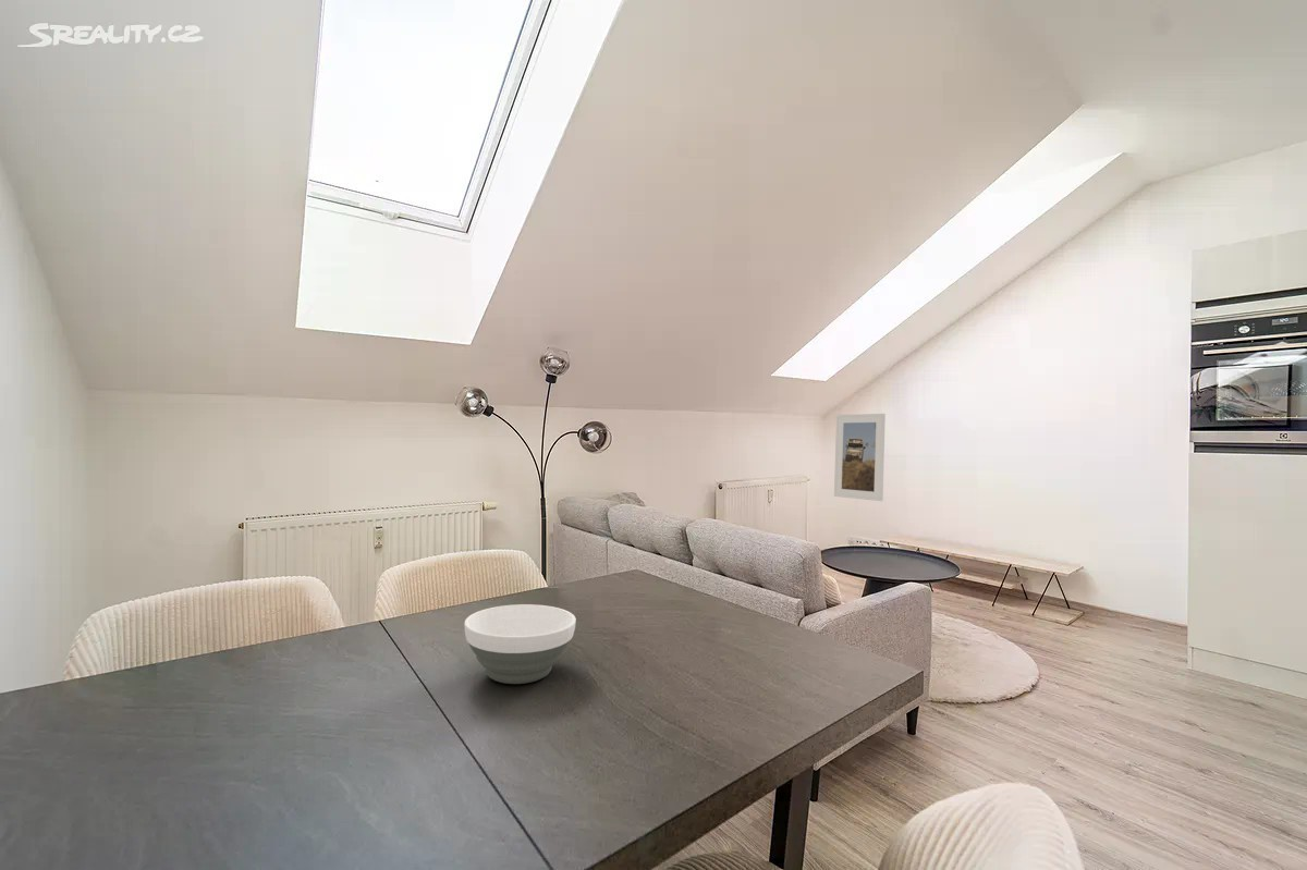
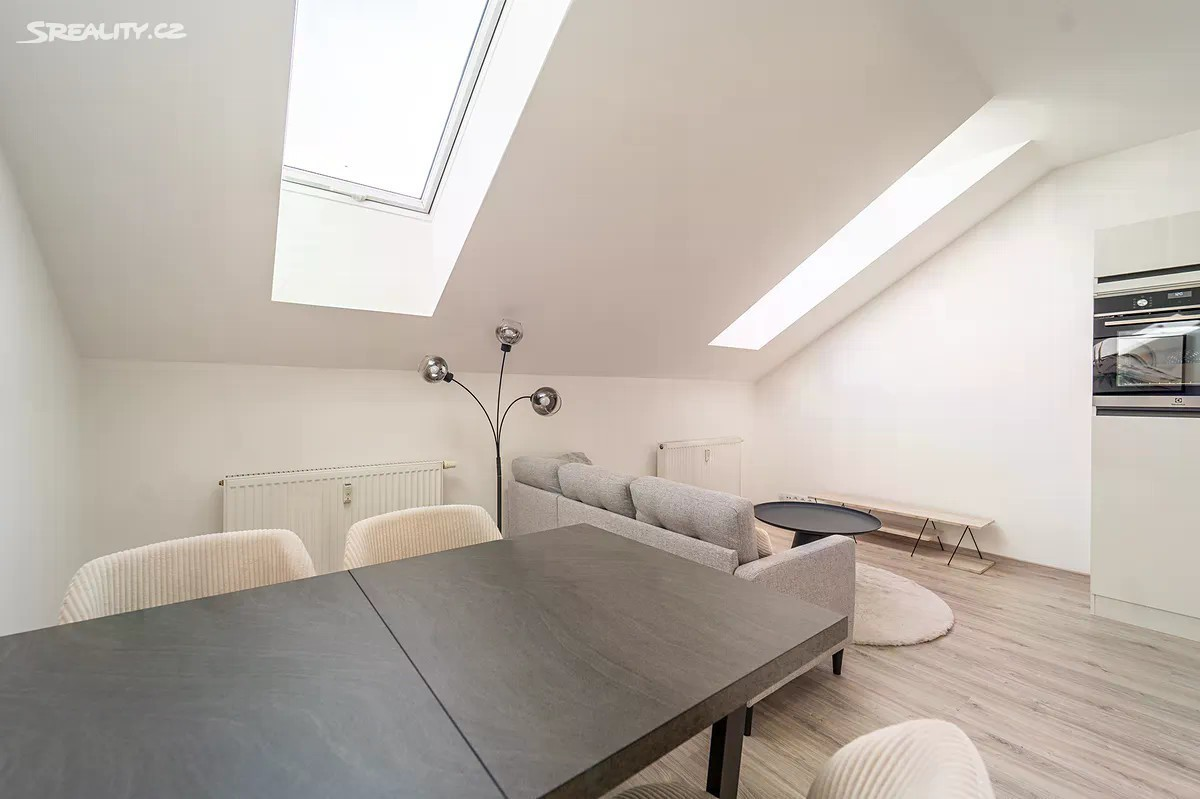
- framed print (858, 456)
- bowl (520, 646)
